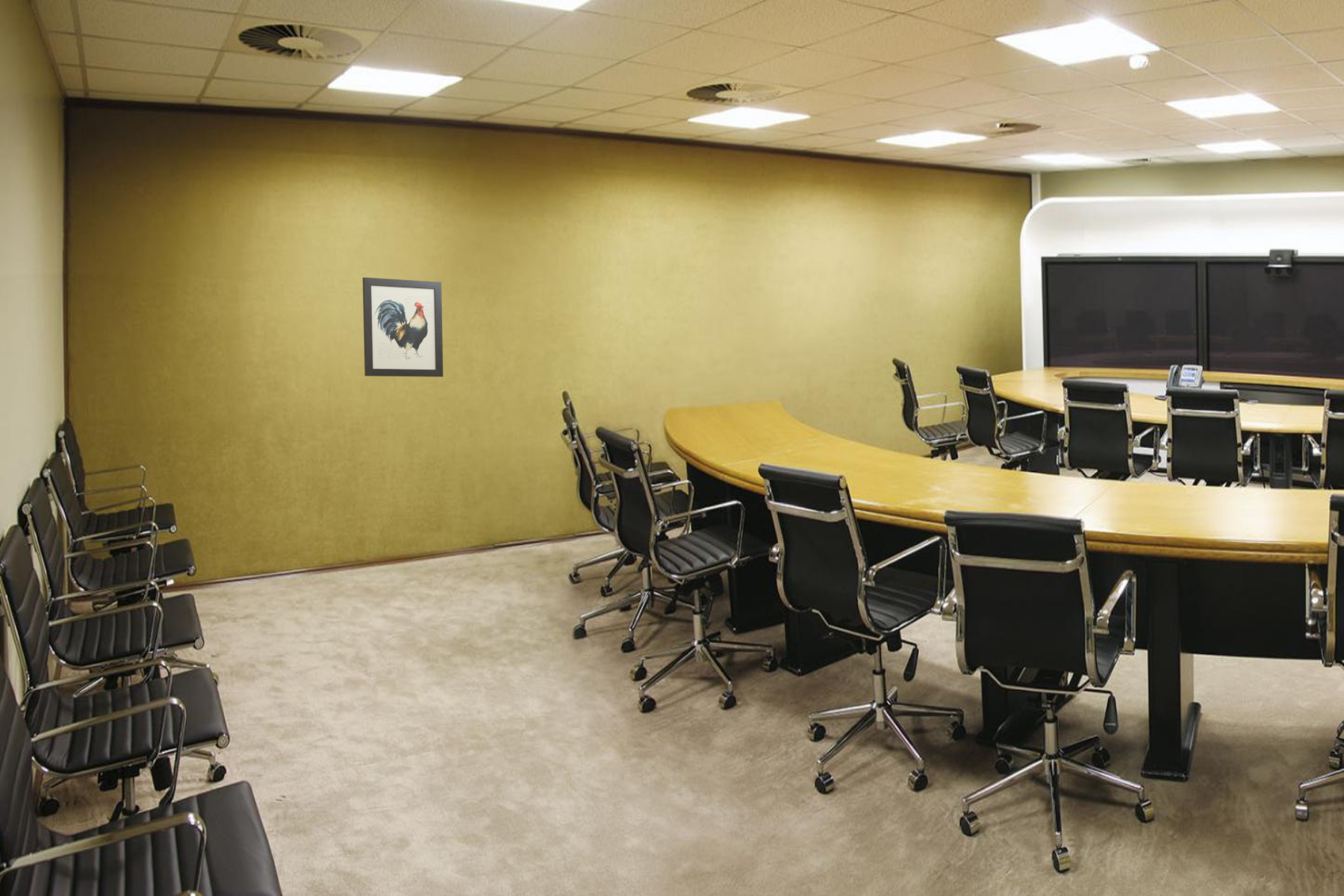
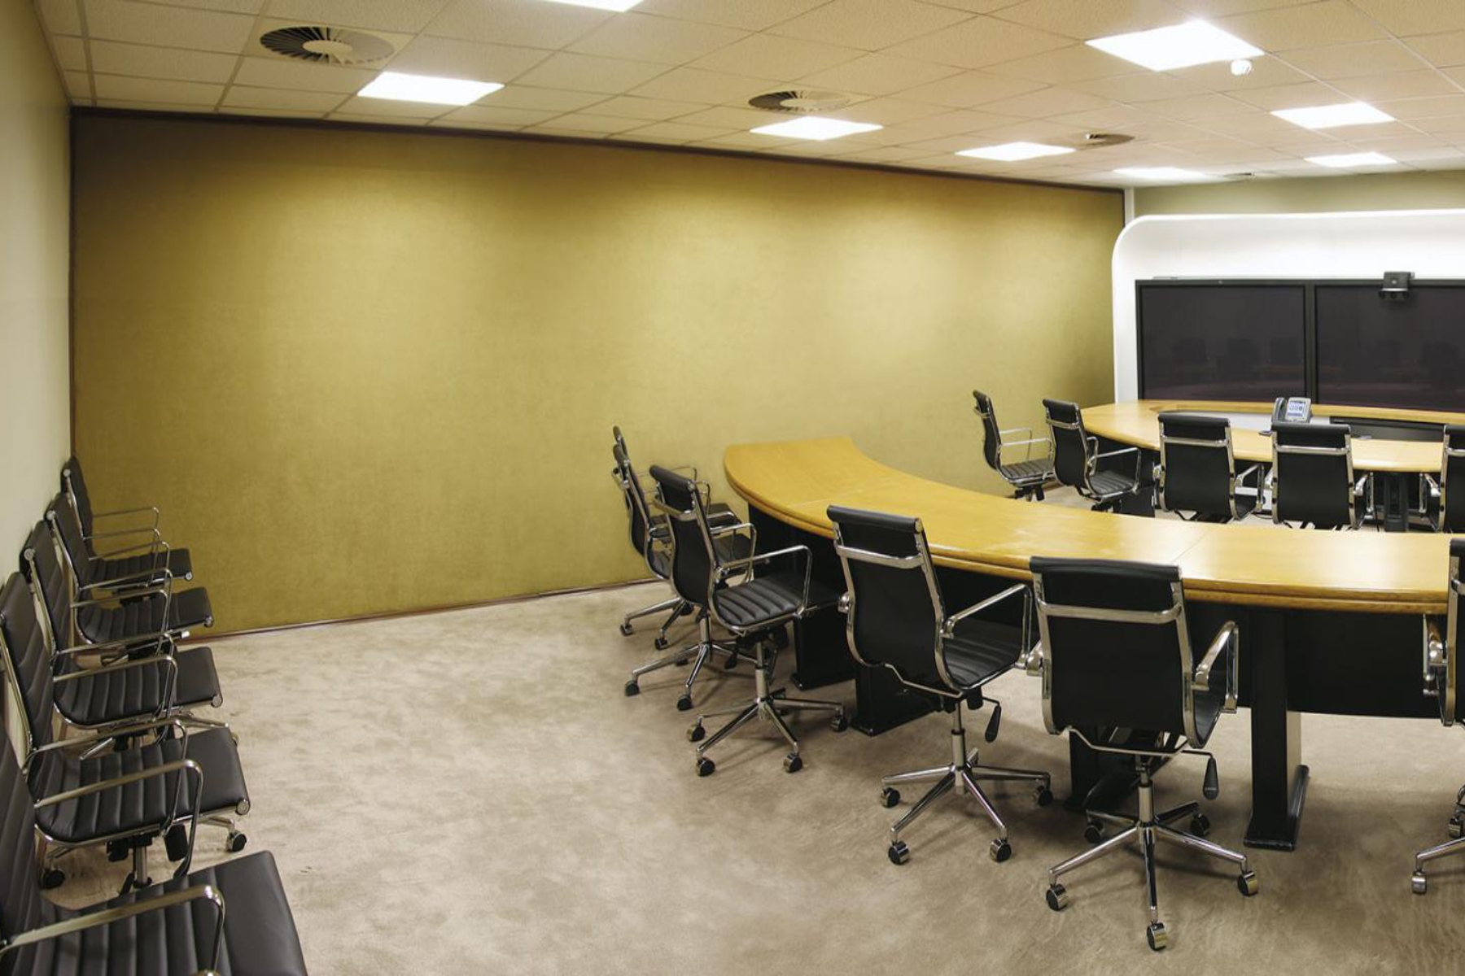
- wall art (403, 328)
